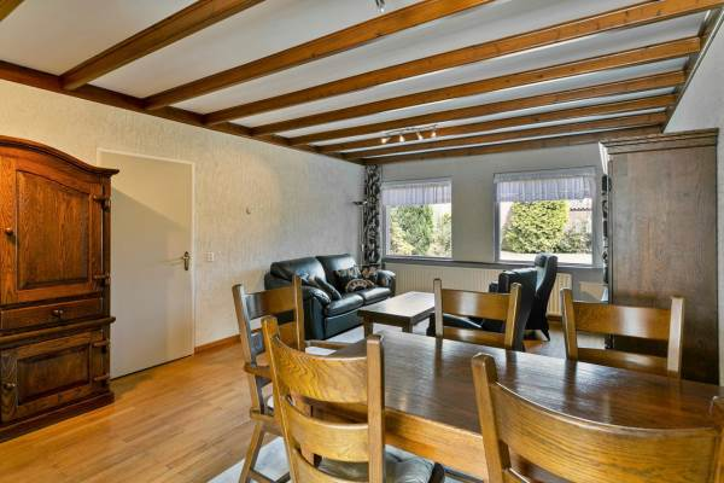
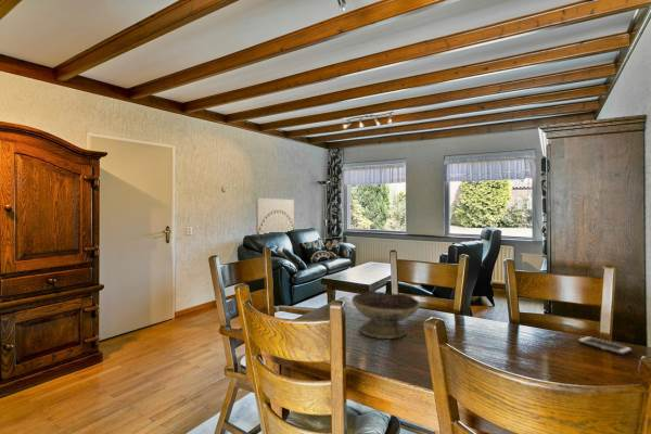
+ cell phone (603, 344)
+ wall art (276, 217)
+ decorative bowl (385, 314)
